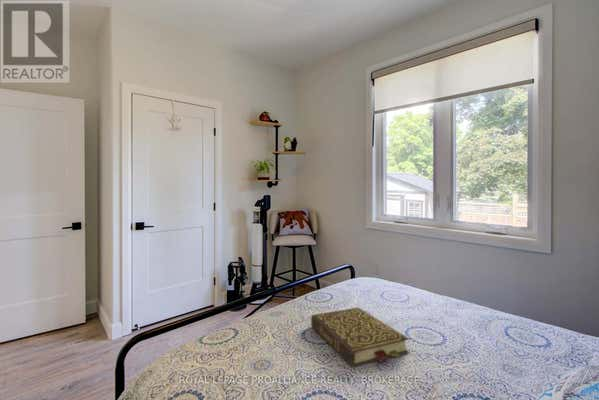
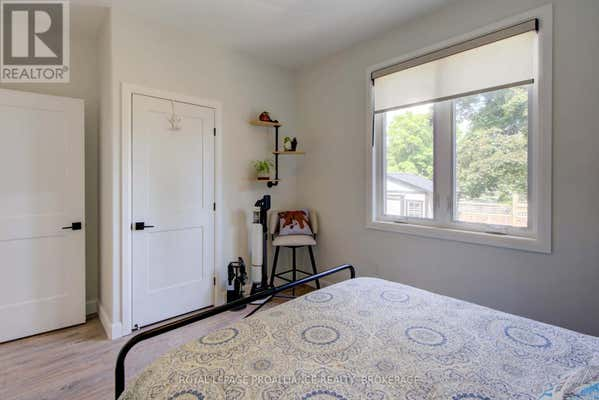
- book (358, 333)
